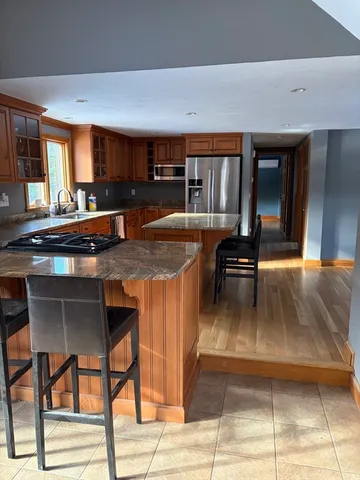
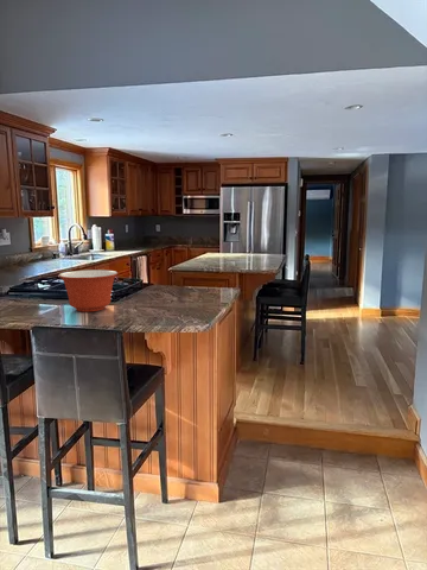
+ mixing bowl (89, 291)
